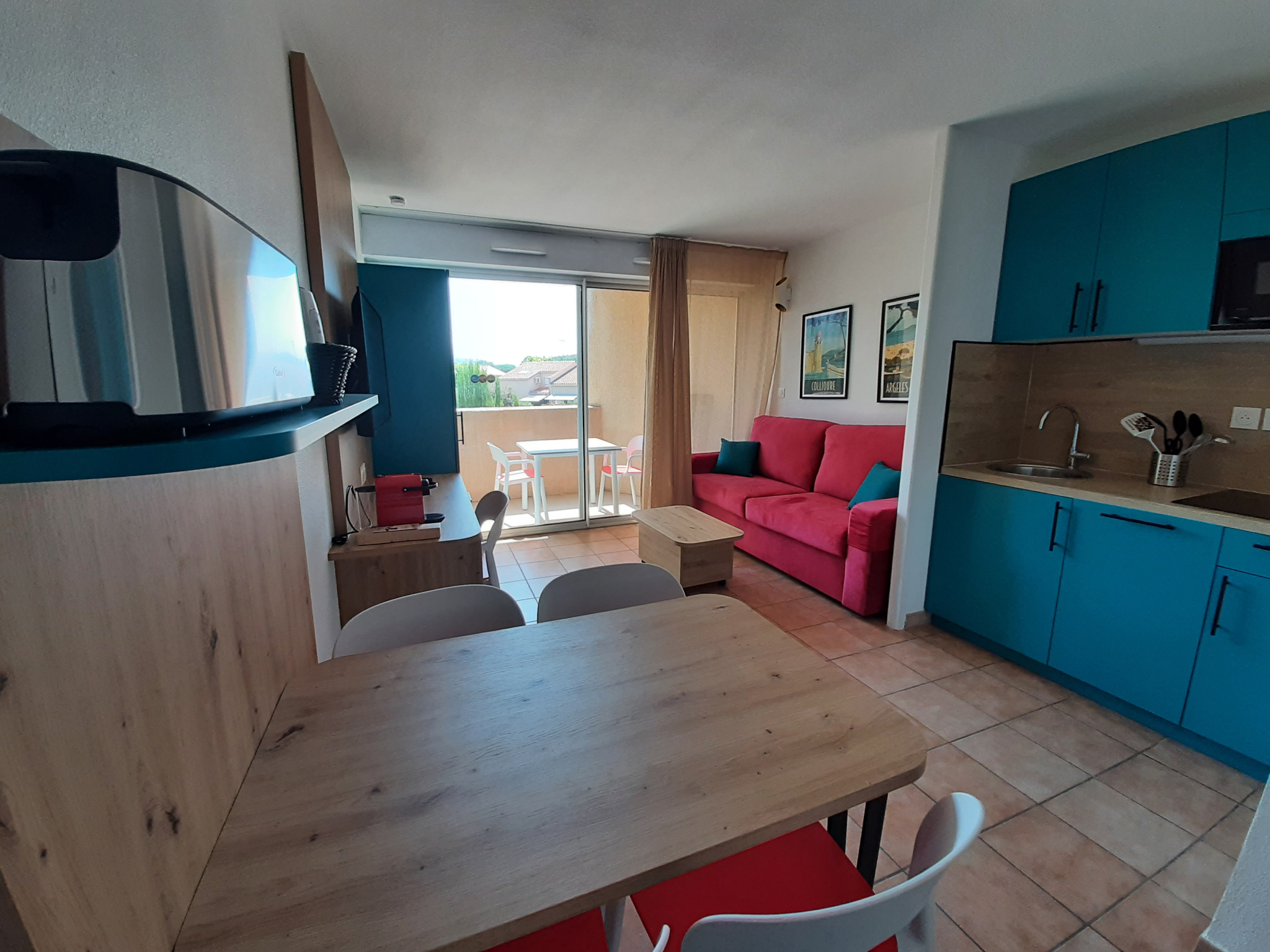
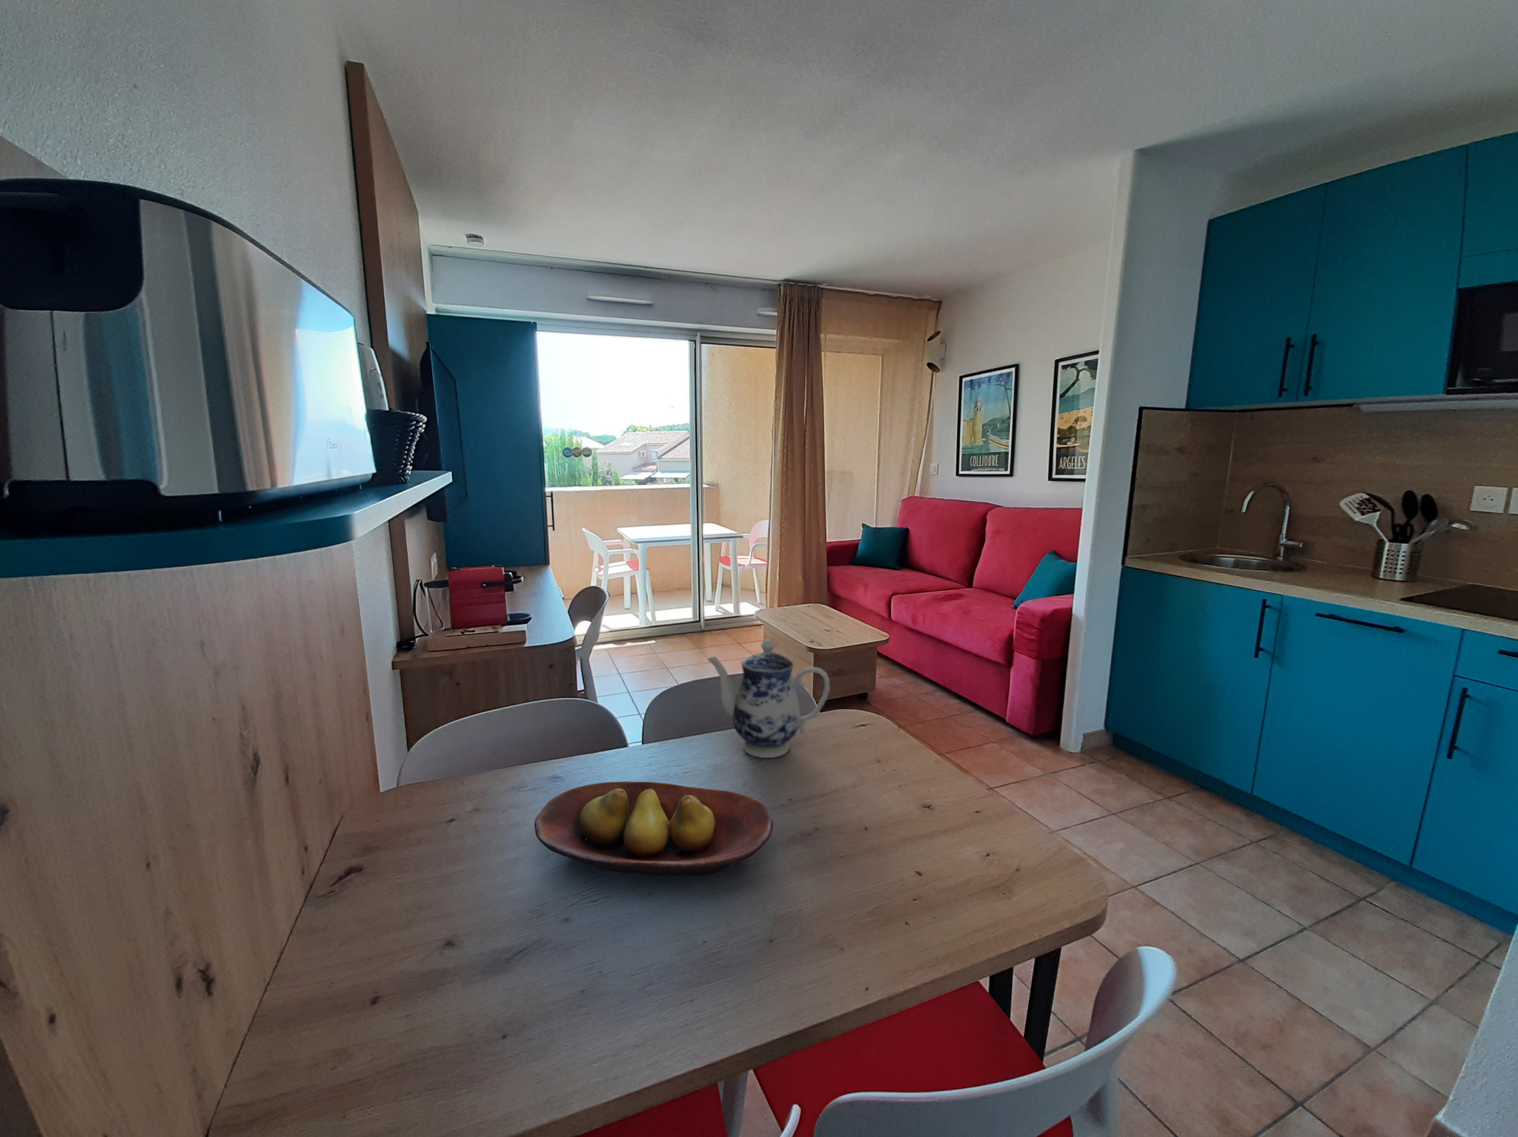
+ teapot (766, 694)
+ fruit bowl (655, 821)
